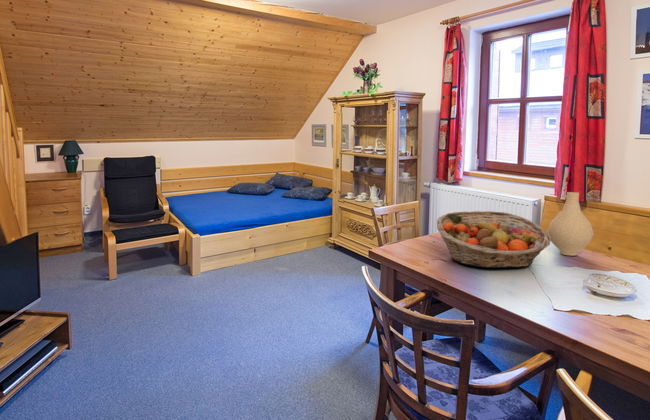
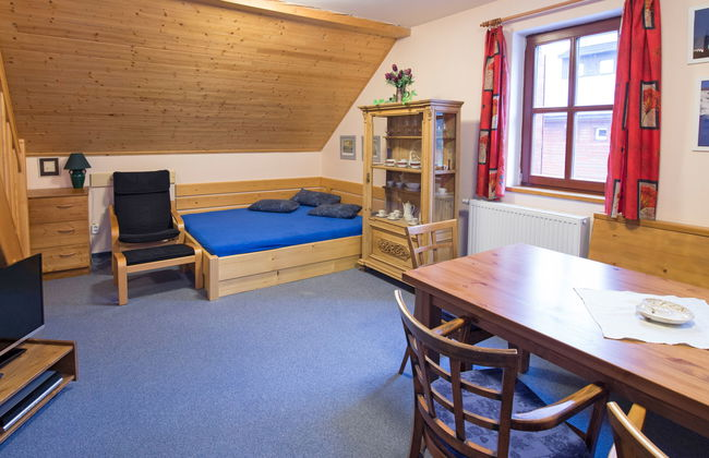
- fruit basket (490, 237)
- vase (570, 223)
